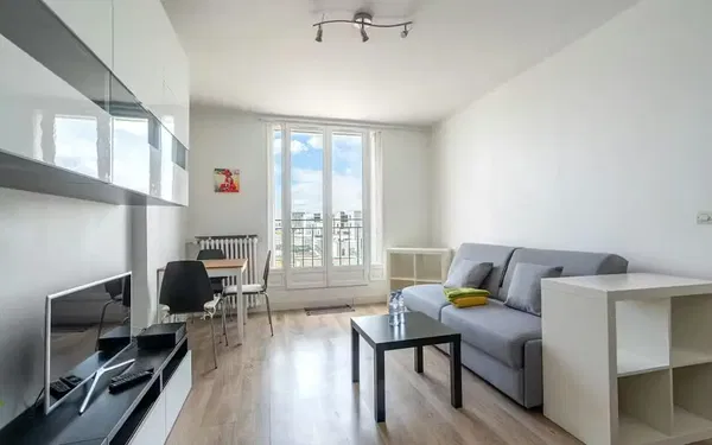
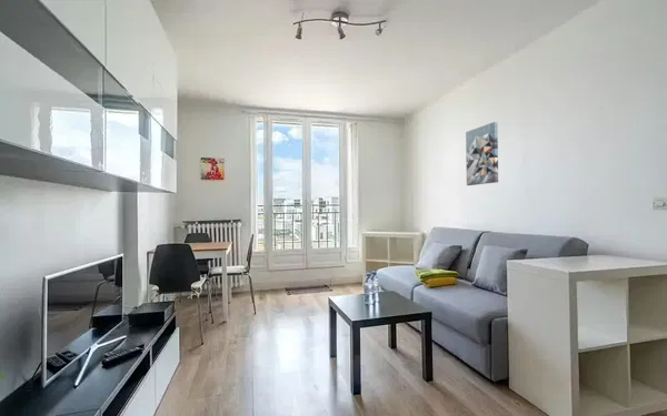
+ wall art (480, 155)
